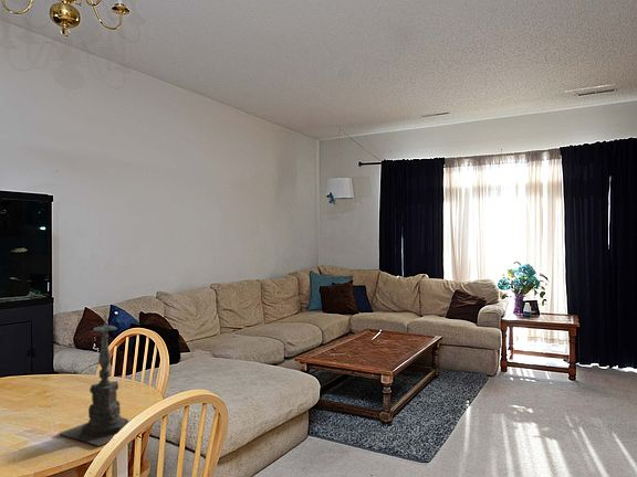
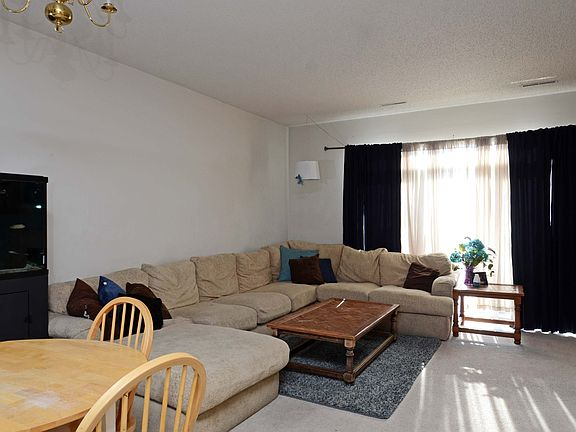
- candle holder (103, 370)
